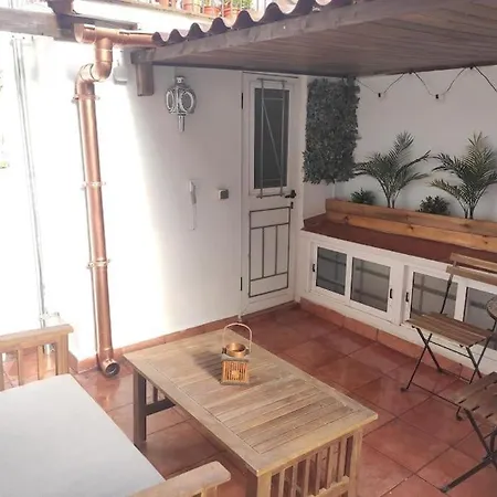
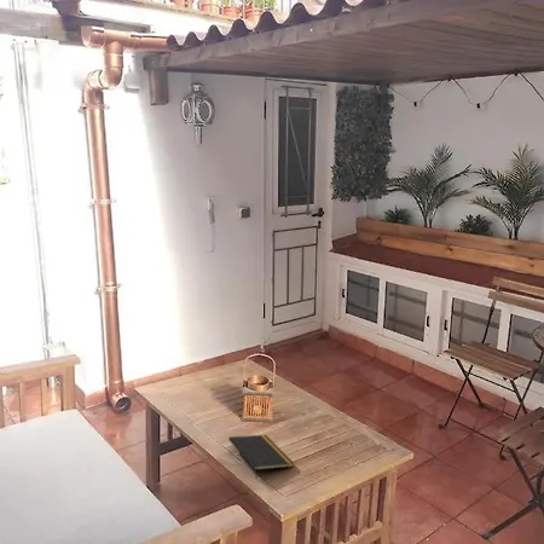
+ notepad (260, 451)
